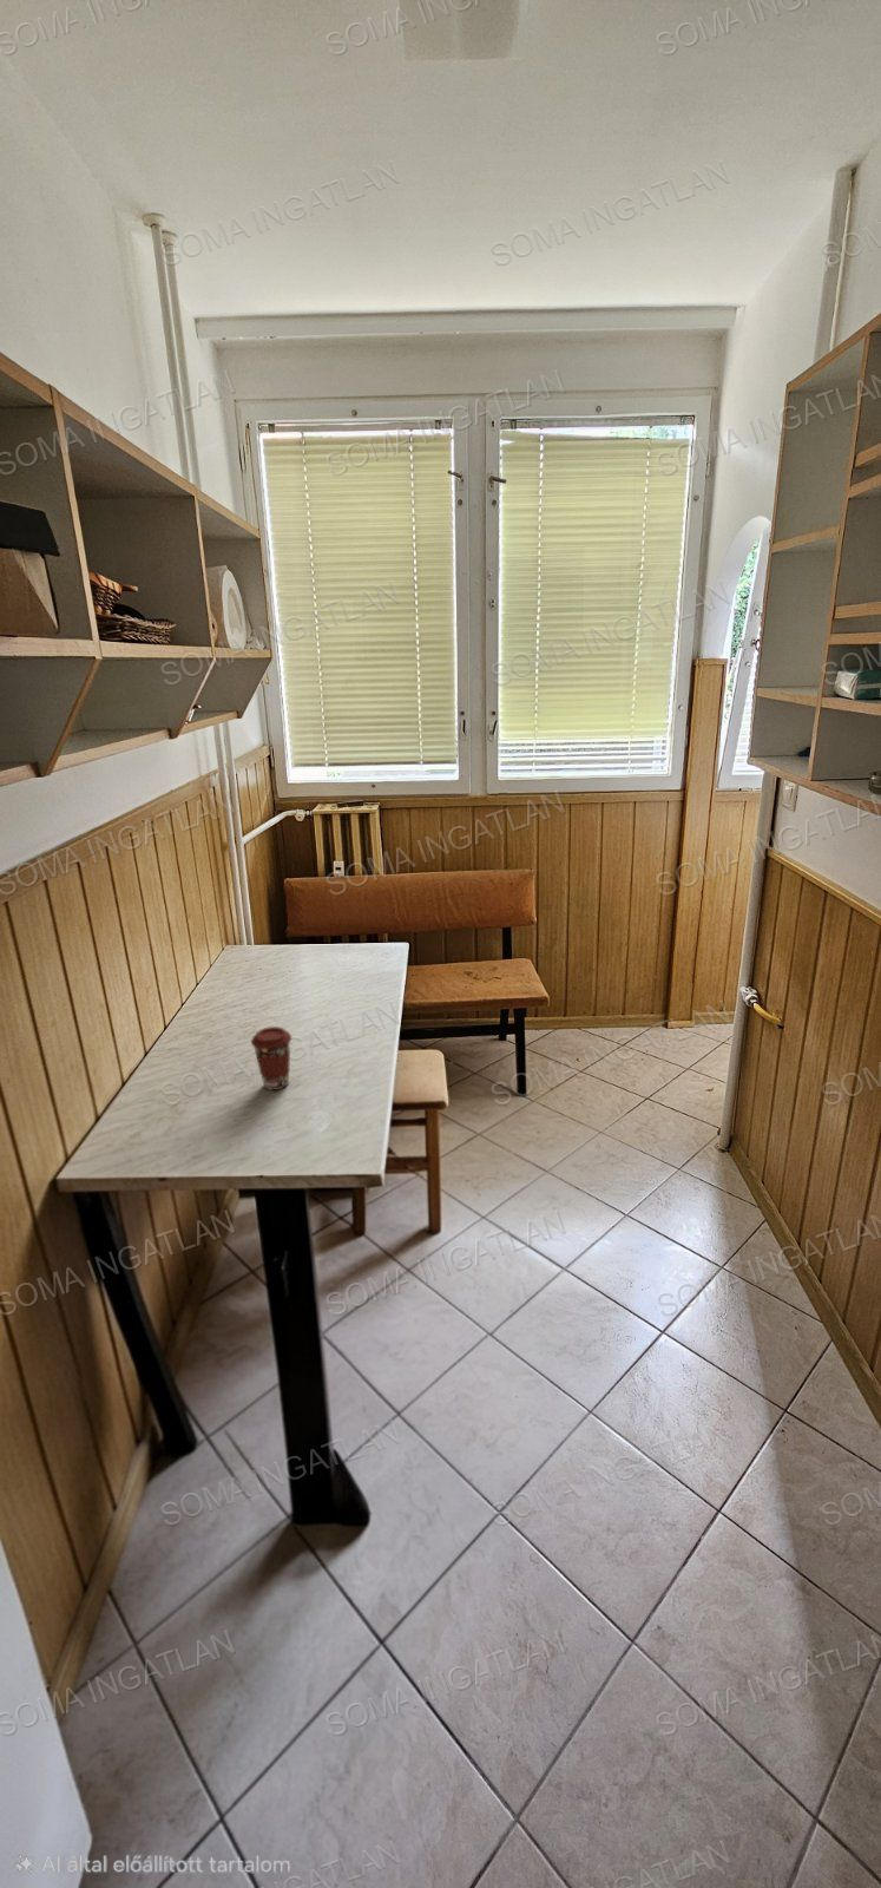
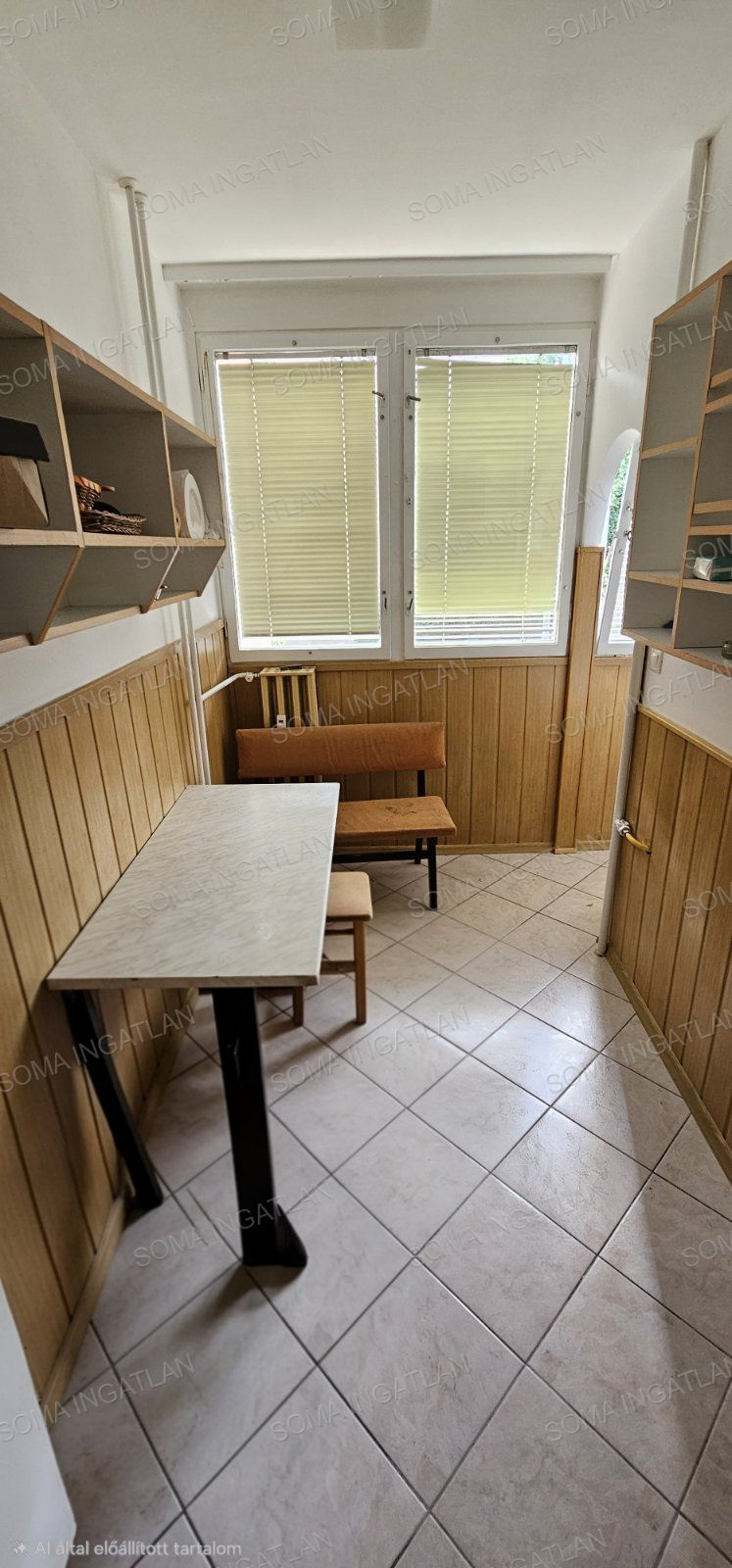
- coffee cup (273, 1058)
